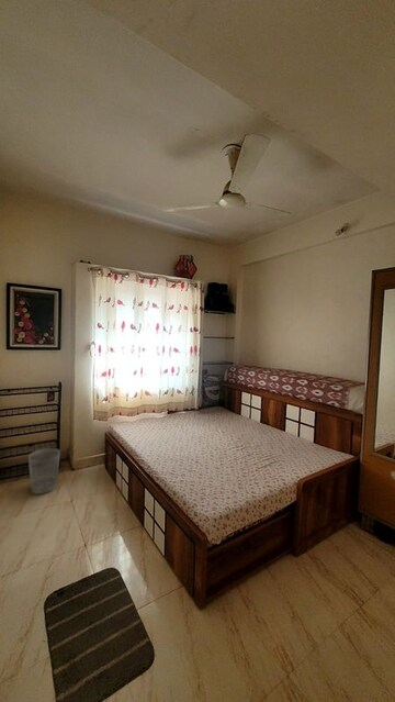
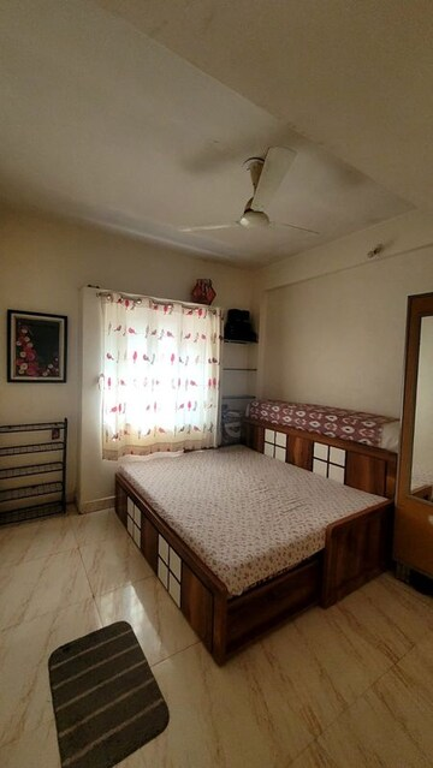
- wastebasket (44, 471)
